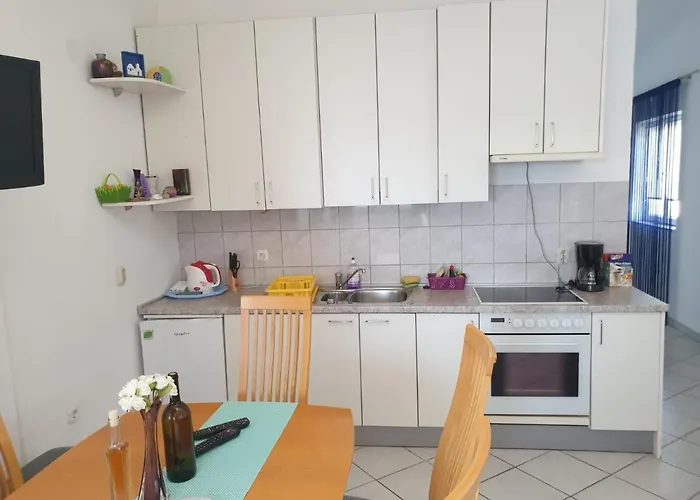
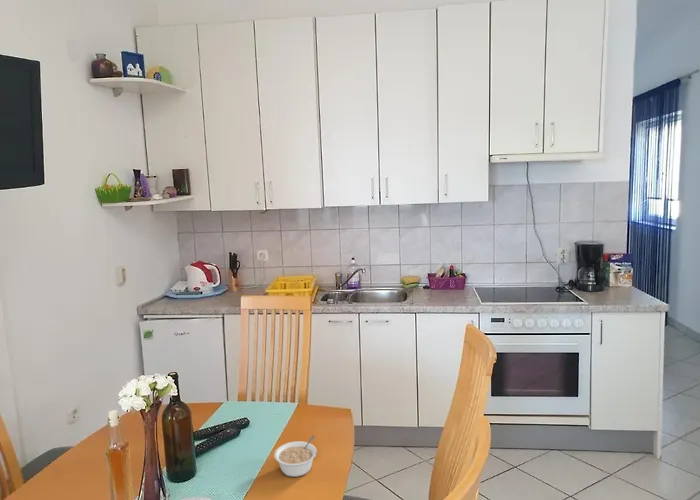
+ legume (296, 457)
